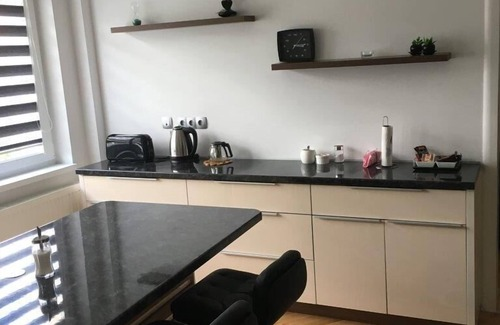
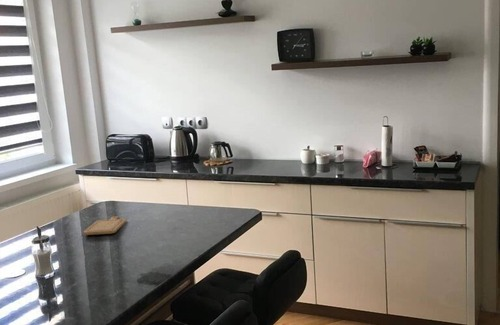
+ chopping board (107, 224)
